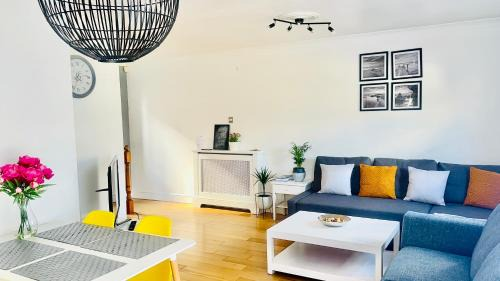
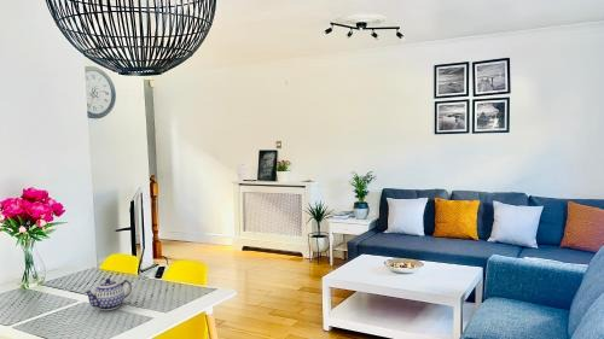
+ teapot (108, 292)
